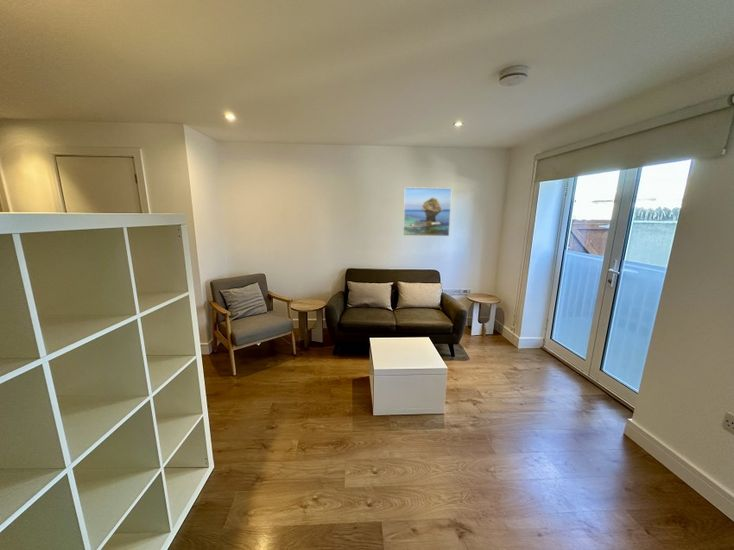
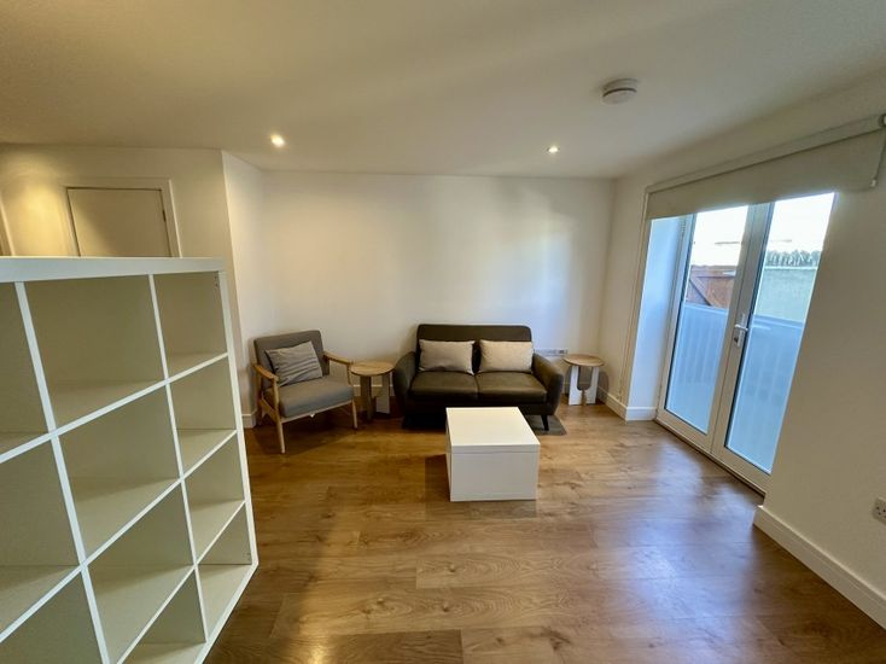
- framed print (427, 212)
